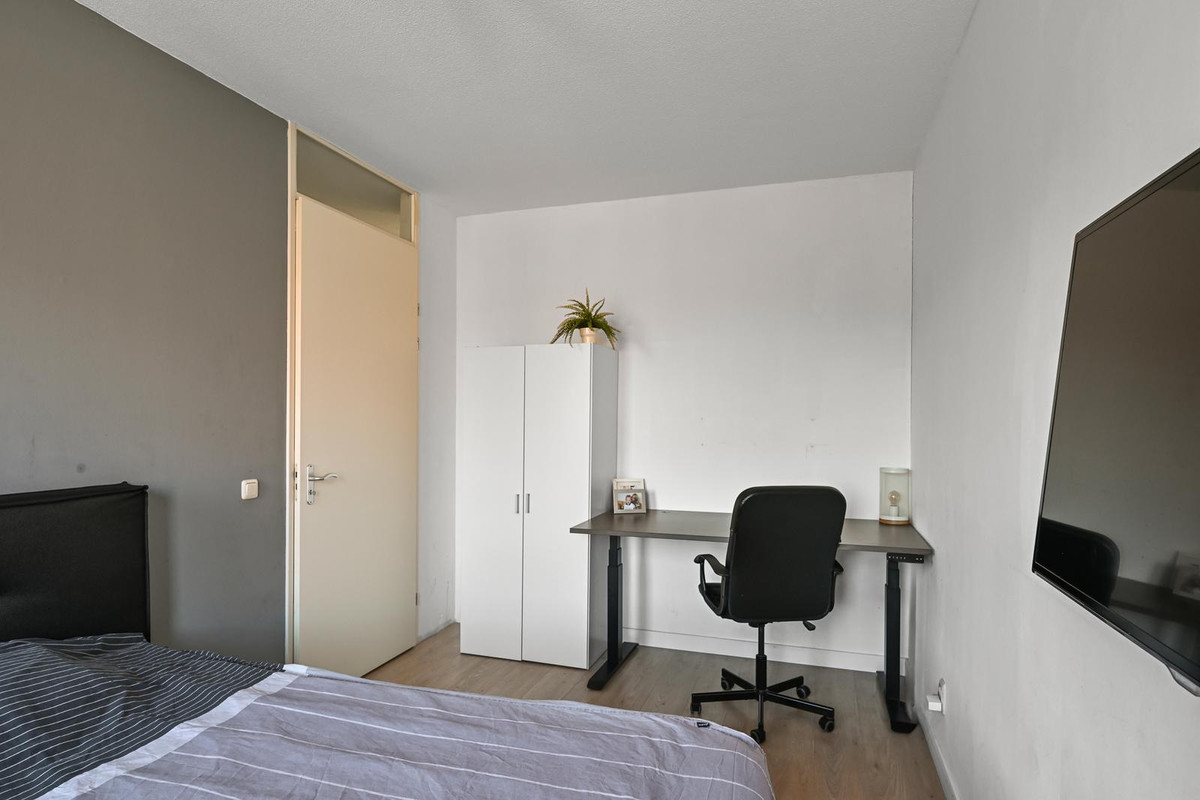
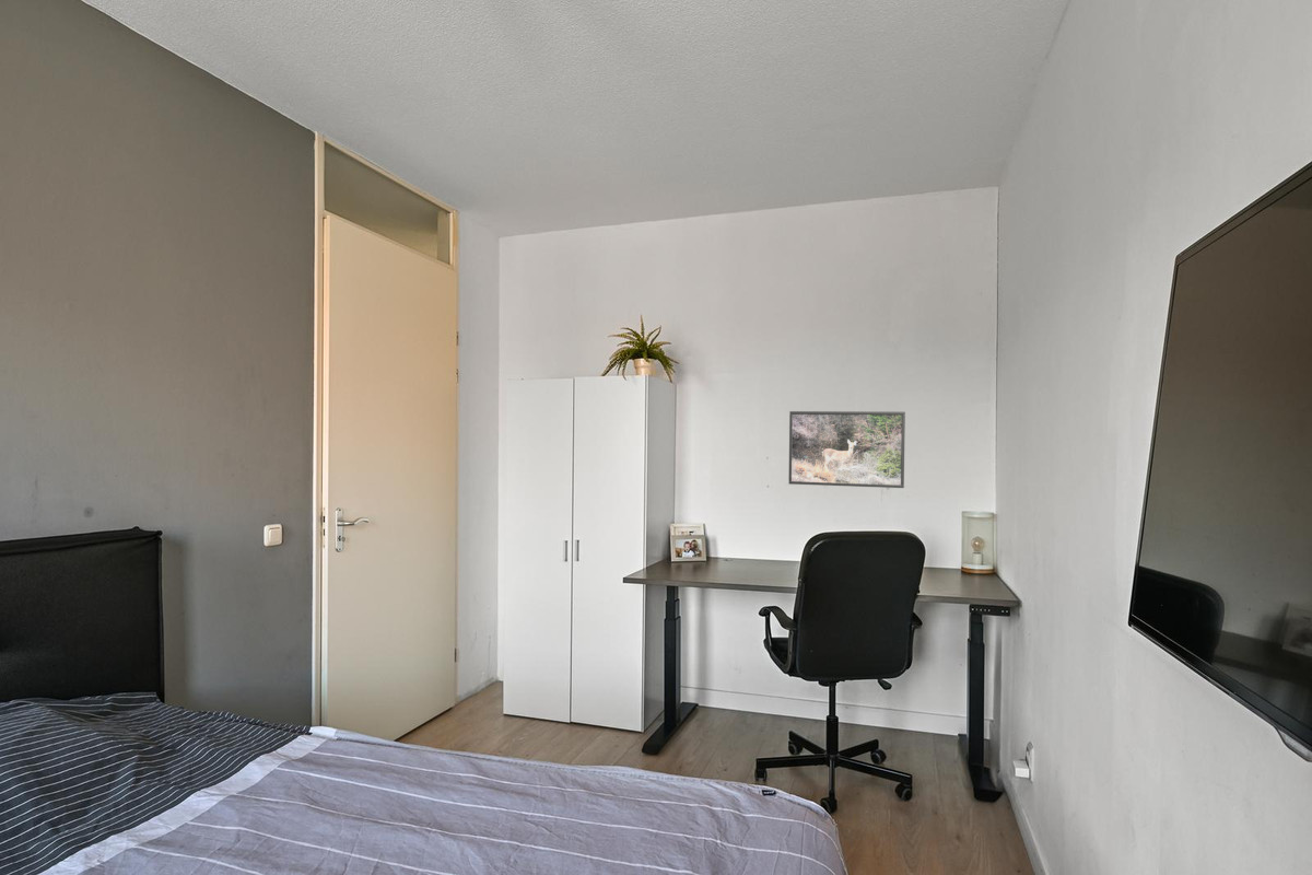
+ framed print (845, 448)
